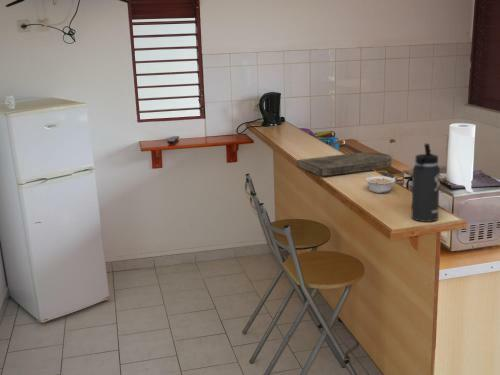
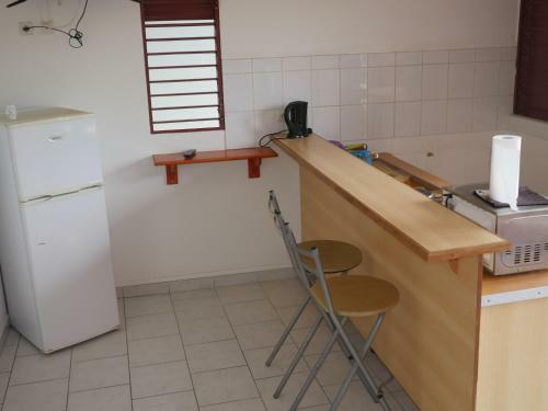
- cutting board (349, 162)
- thermos bottle (424, 181)
- legume (380, 184)
